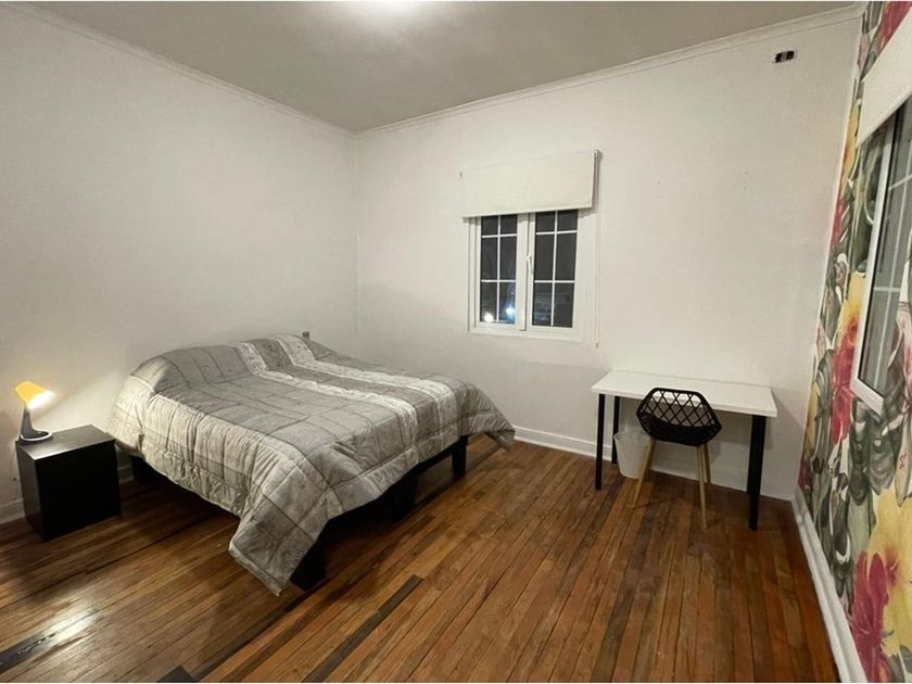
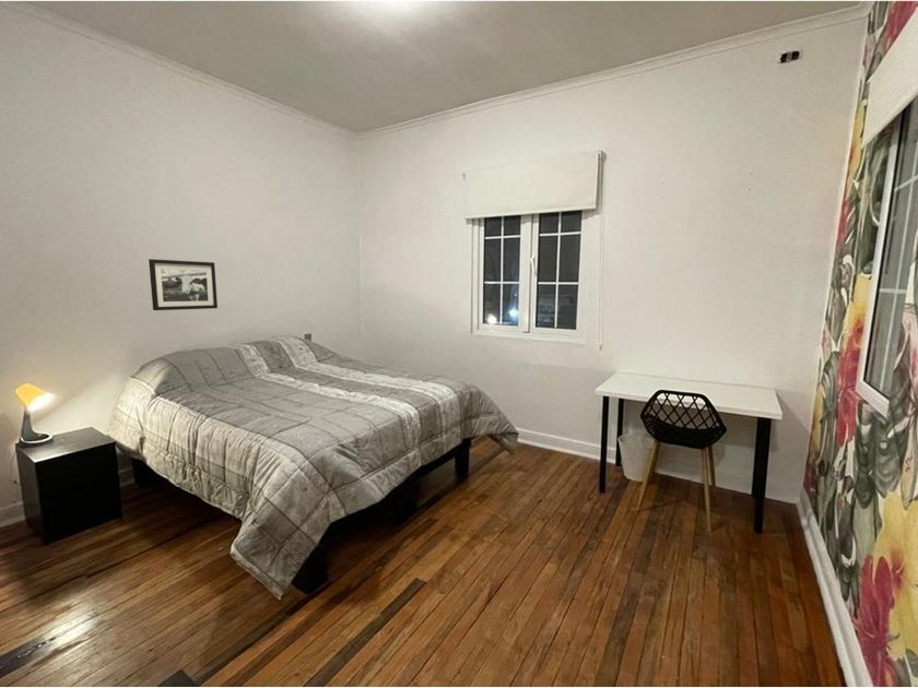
+ picture frame (185, 285)
